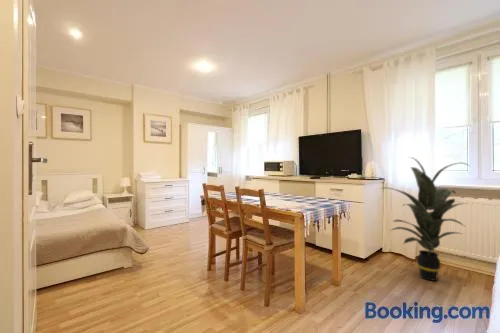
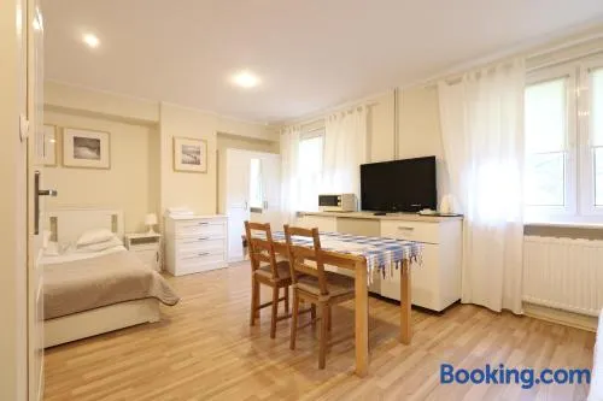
- indoor plant (424, 215)
